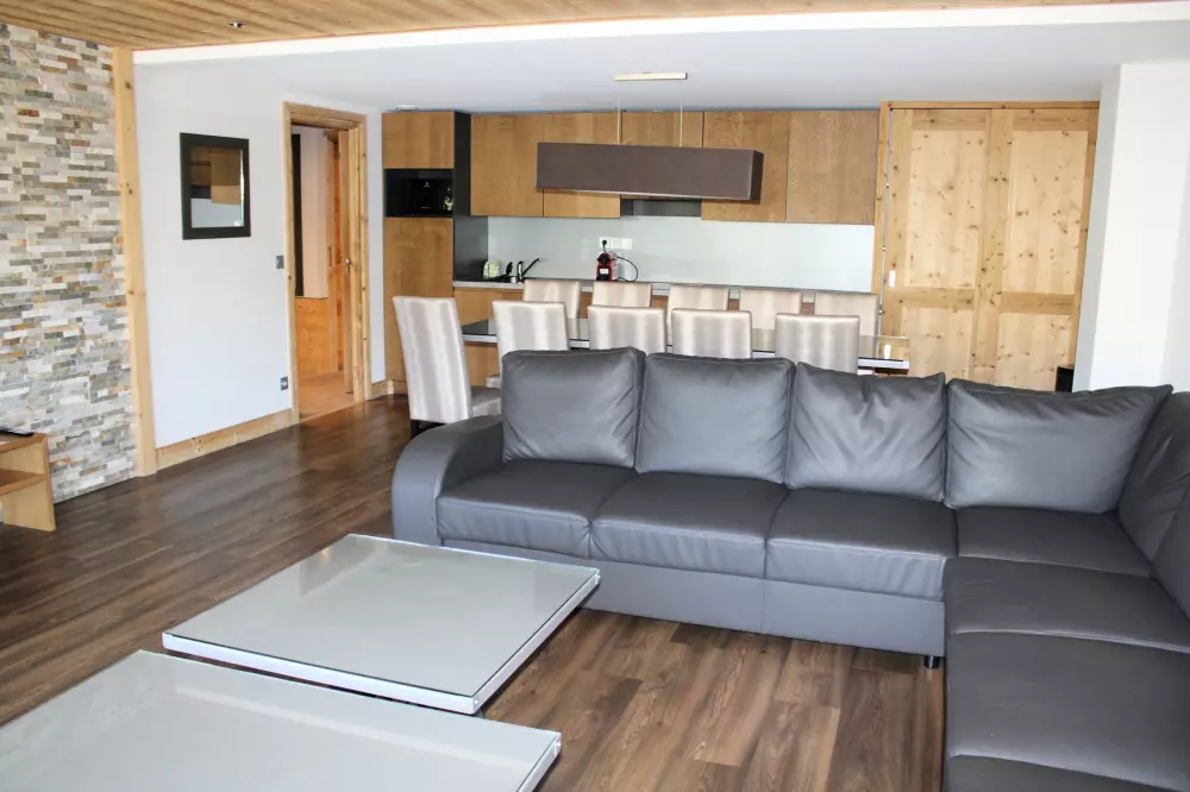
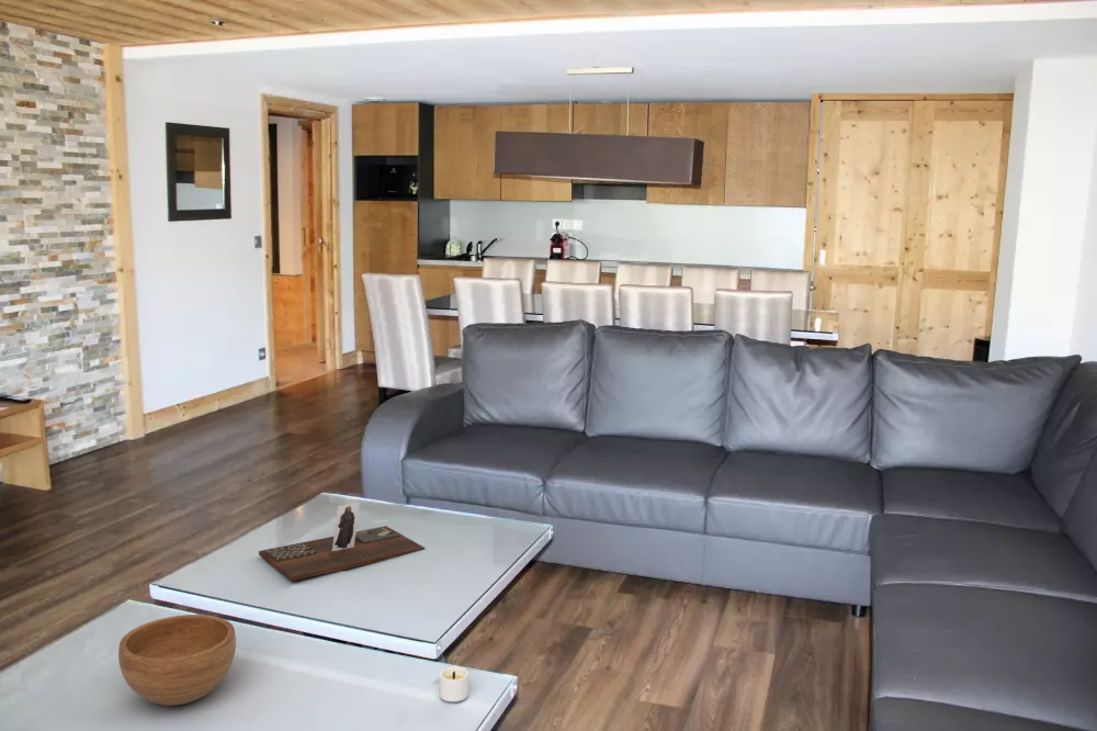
+ decorative tray (342, 527)
+ candle (454, 678)
+ bowl (179, 667)
